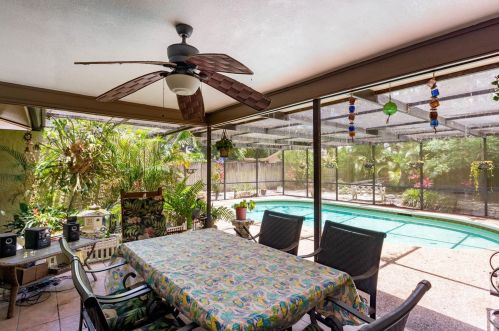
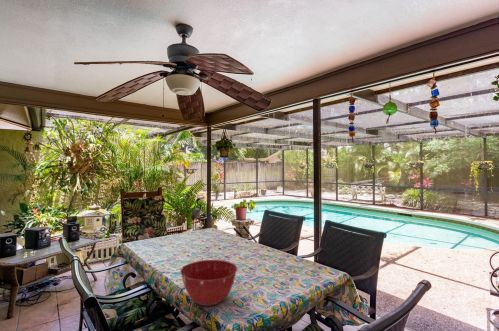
+ mixing bowl (209, 283)
